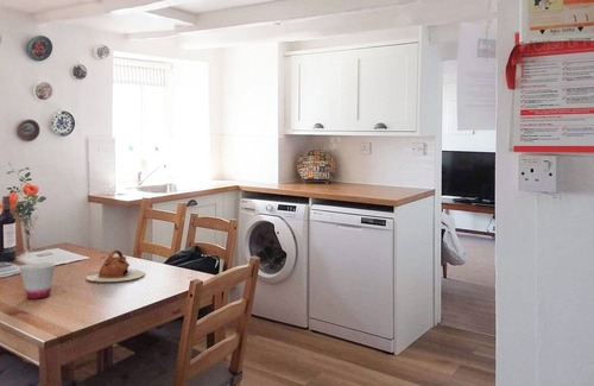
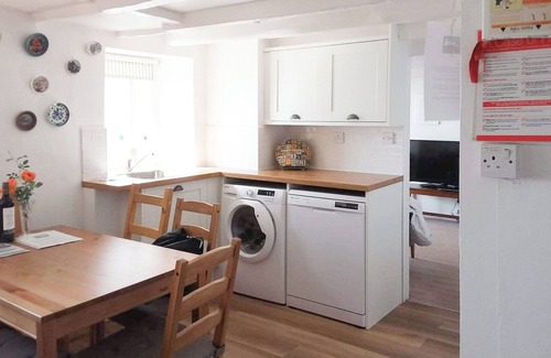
- cup (38, 280)
- teapot (115, 262)
